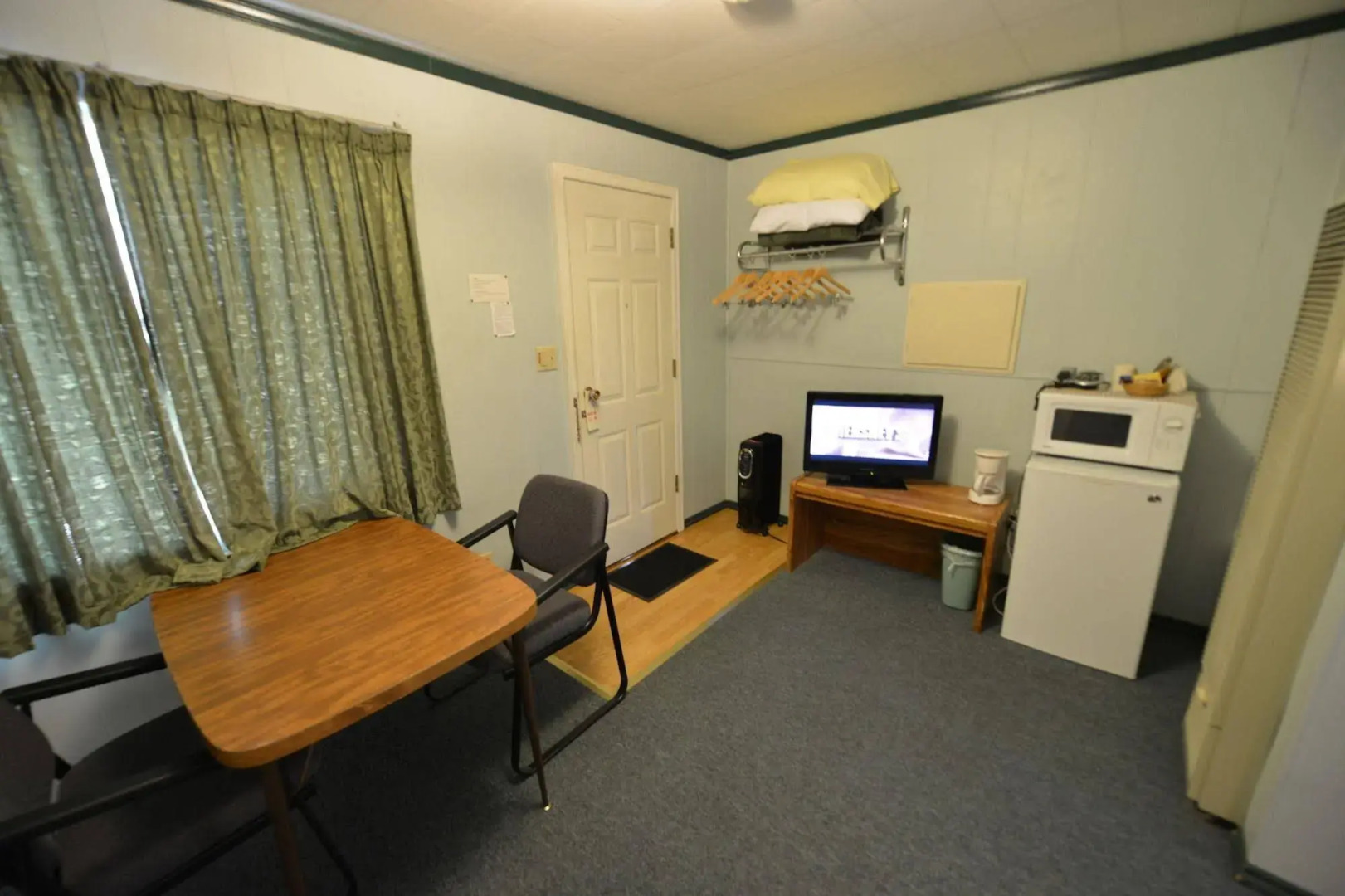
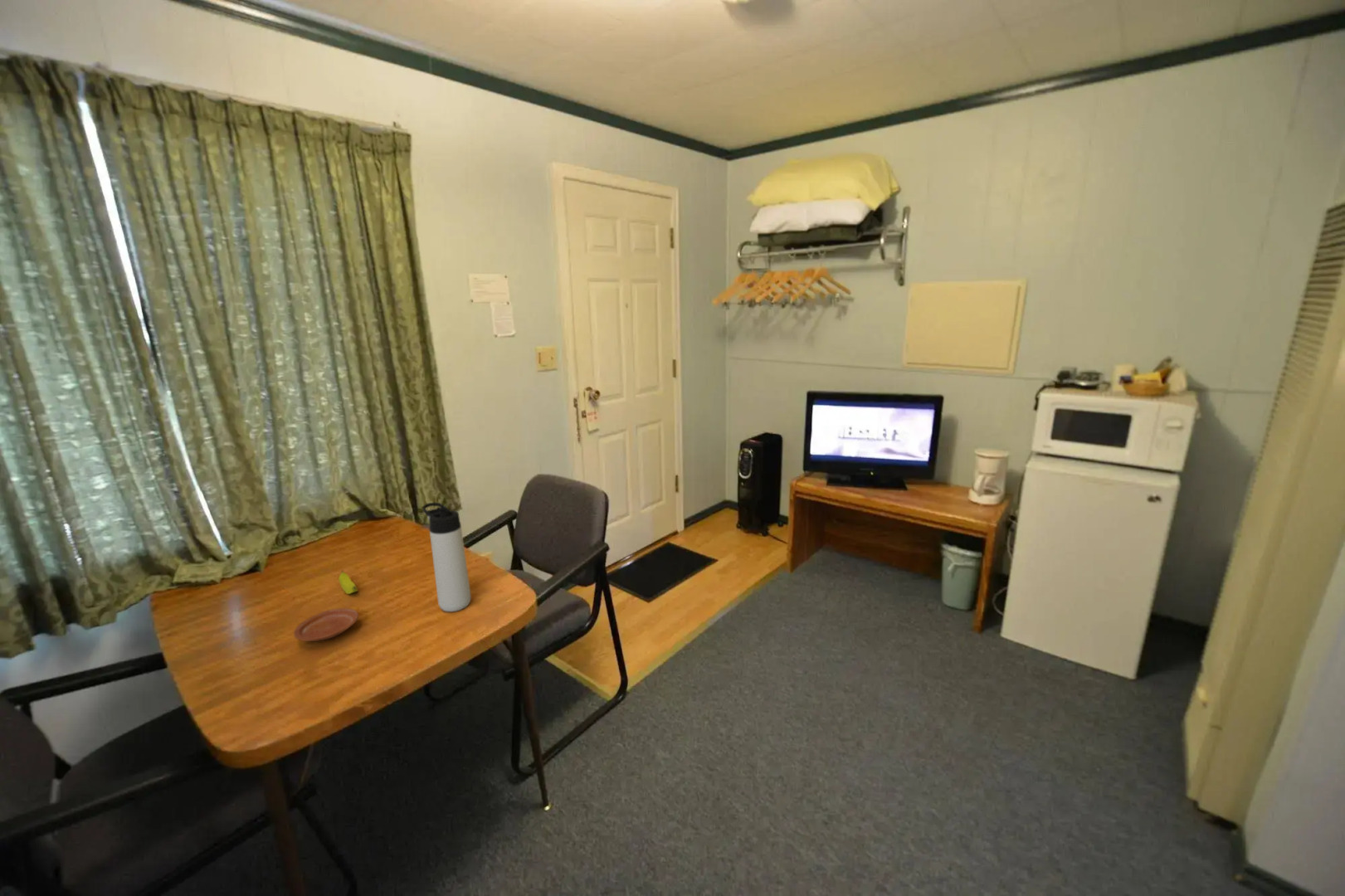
+ plate (327, 628)
+ banana (348, 582)
+ thermos bottle (446, 556)
